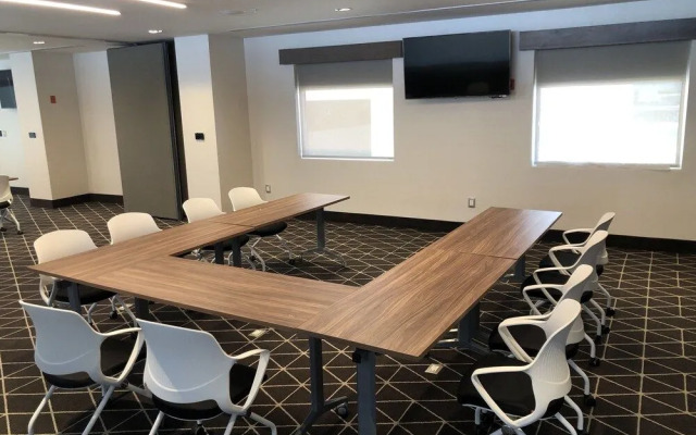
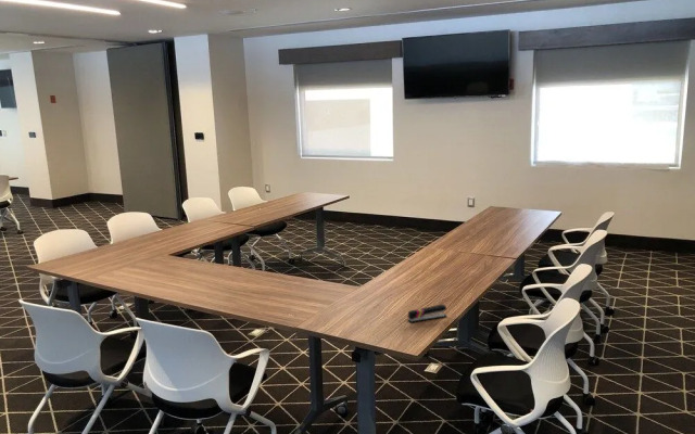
+ stapler (427, 312)
